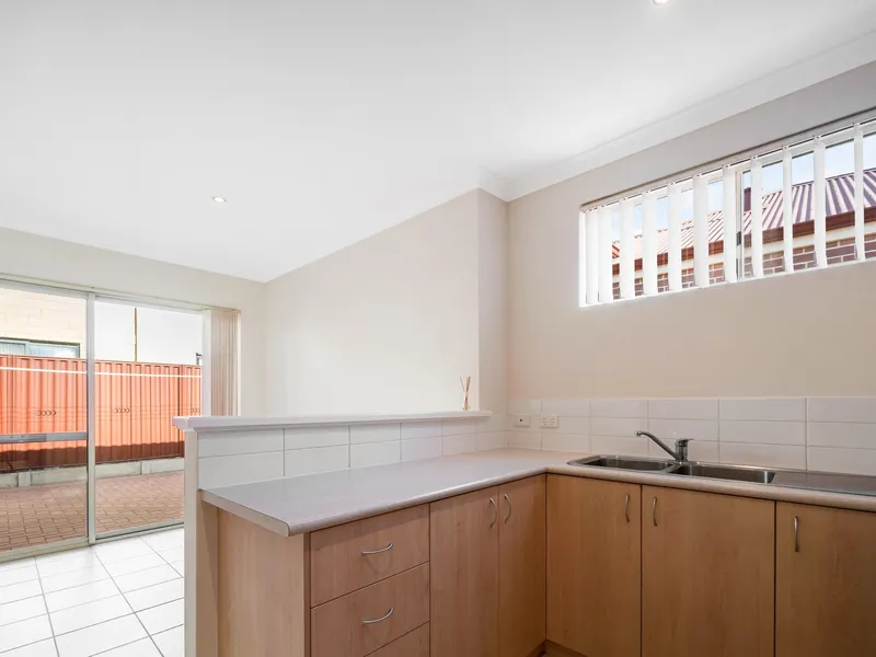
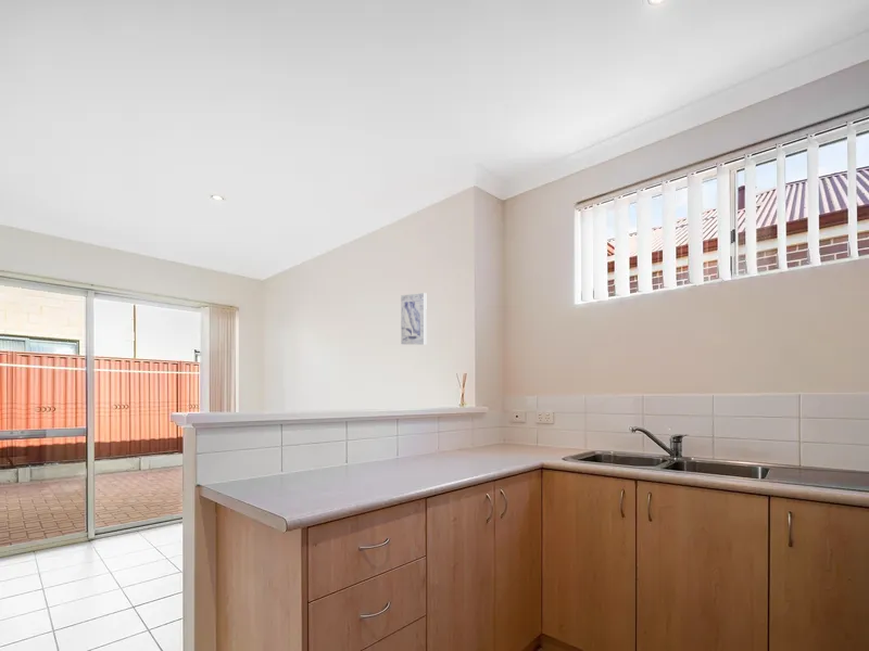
+ wall art (413, 319)
